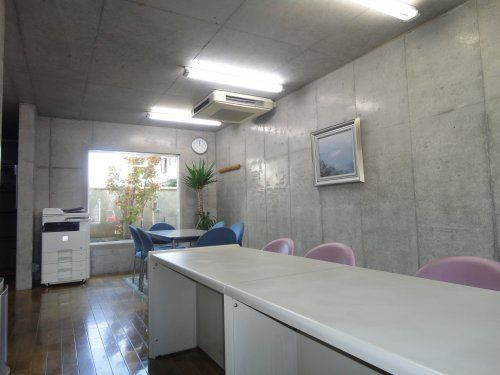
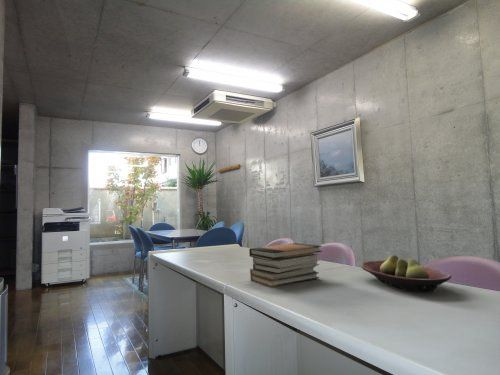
+ book stack (285, 263)
+ fruit bowl (401, 270)
